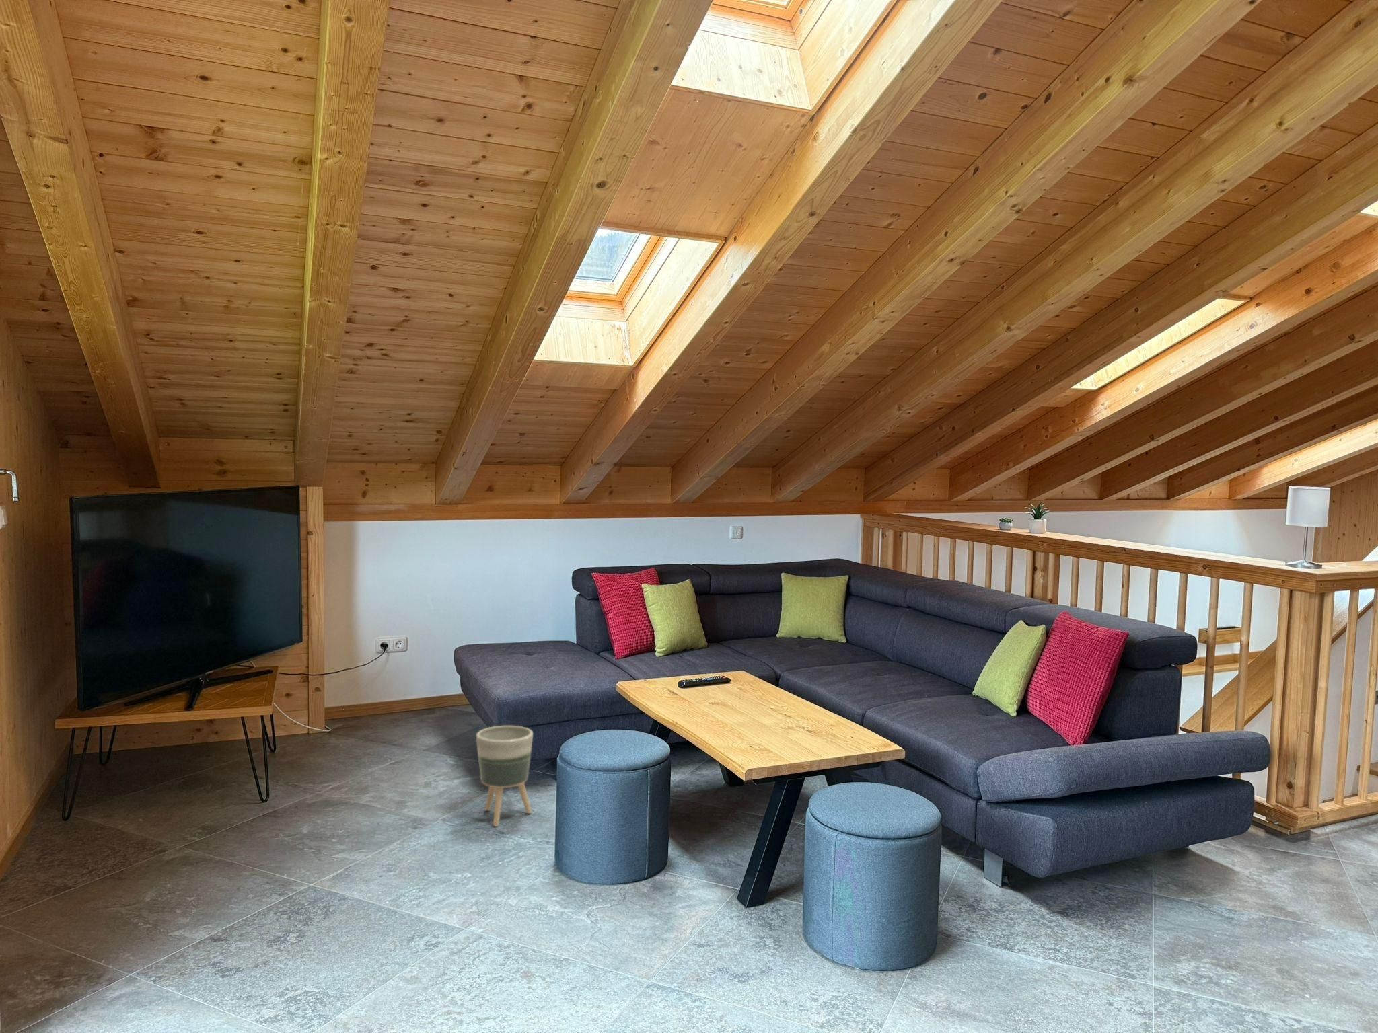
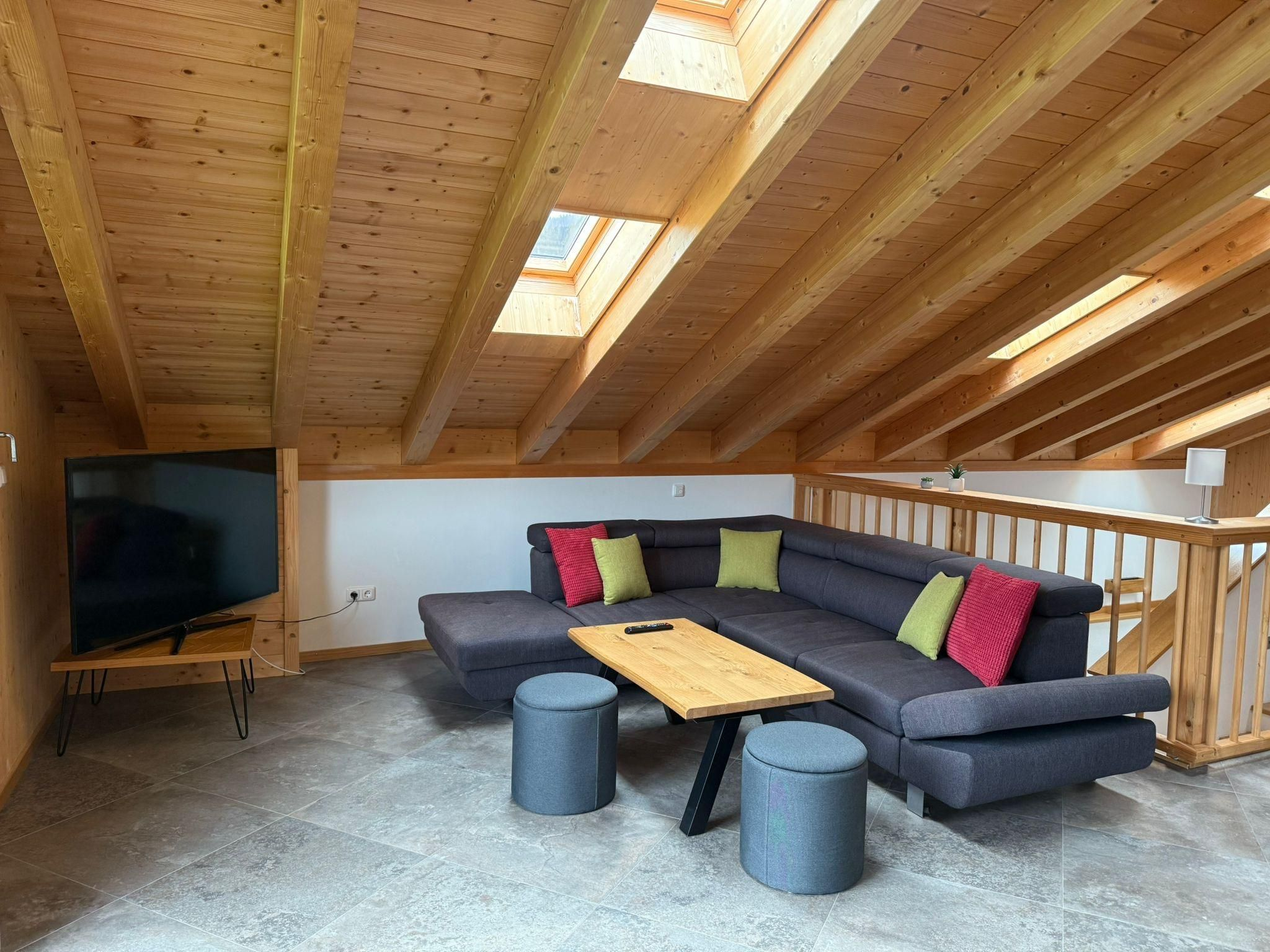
- planter (503, 775)
